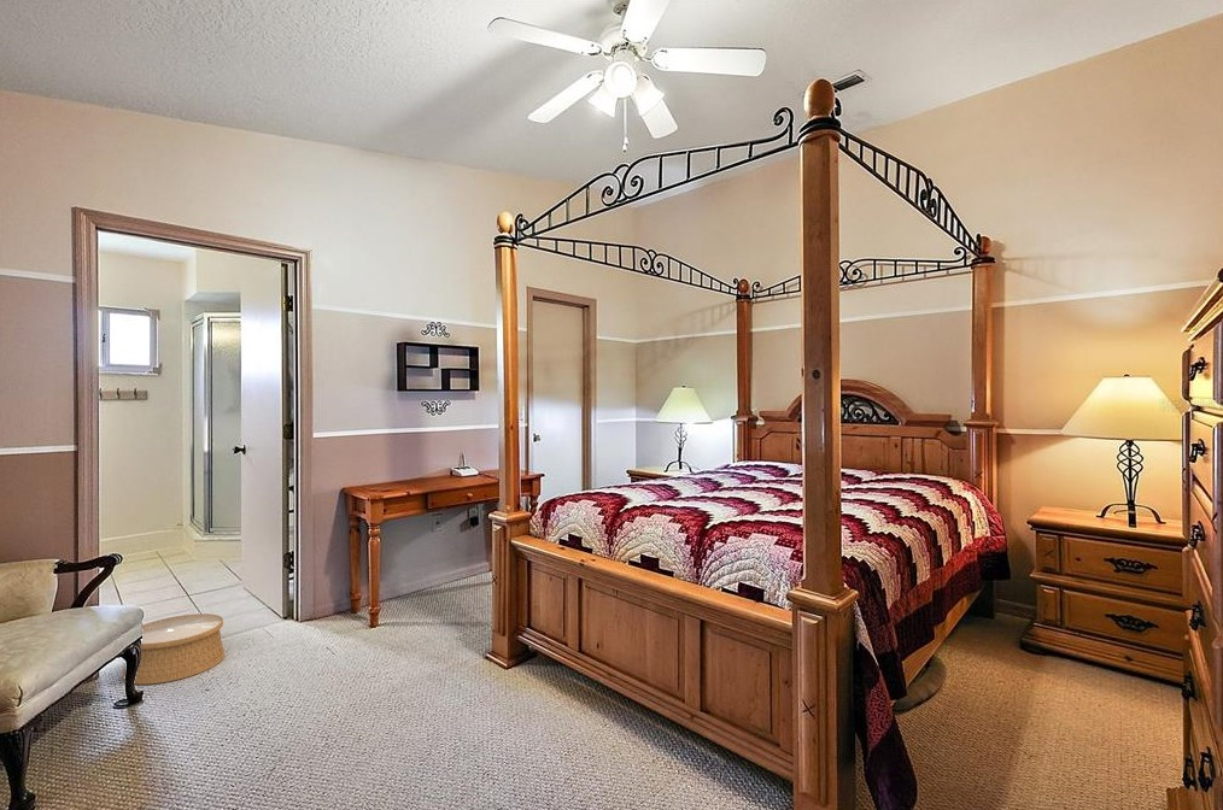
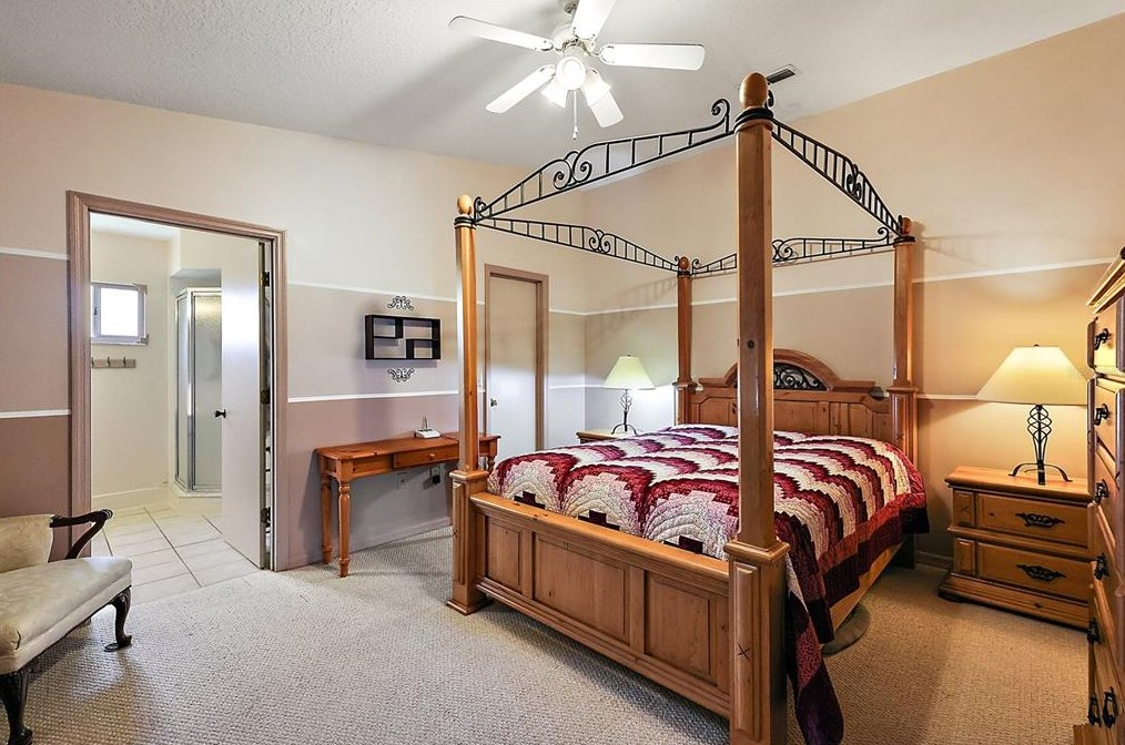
- woven basket (175, 646)
